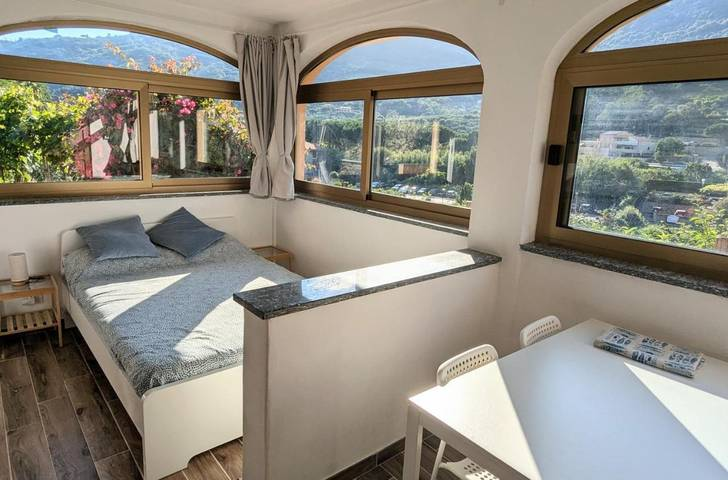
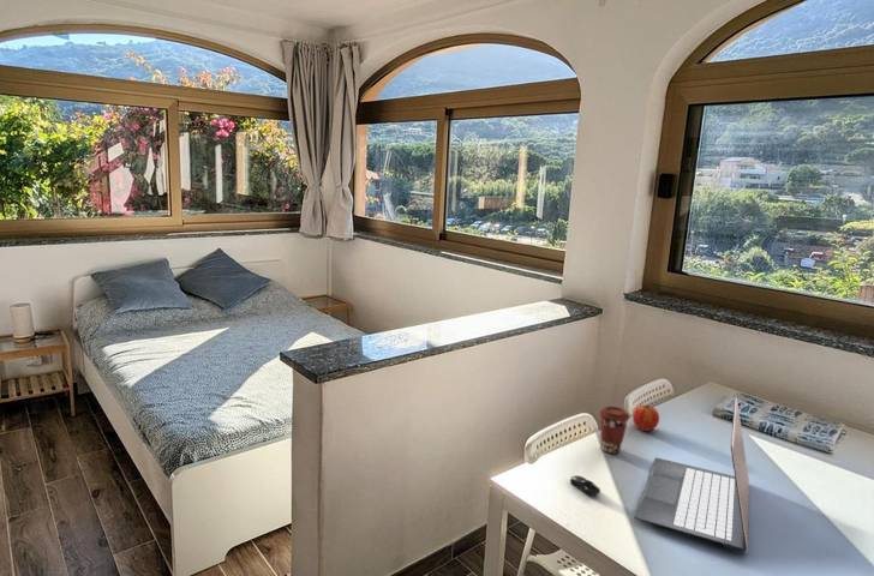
+ computer mouse (591, 486)
+ fruit (645, 415)
+ coffee cup (612, 430)
+ laptop (696, 467)
